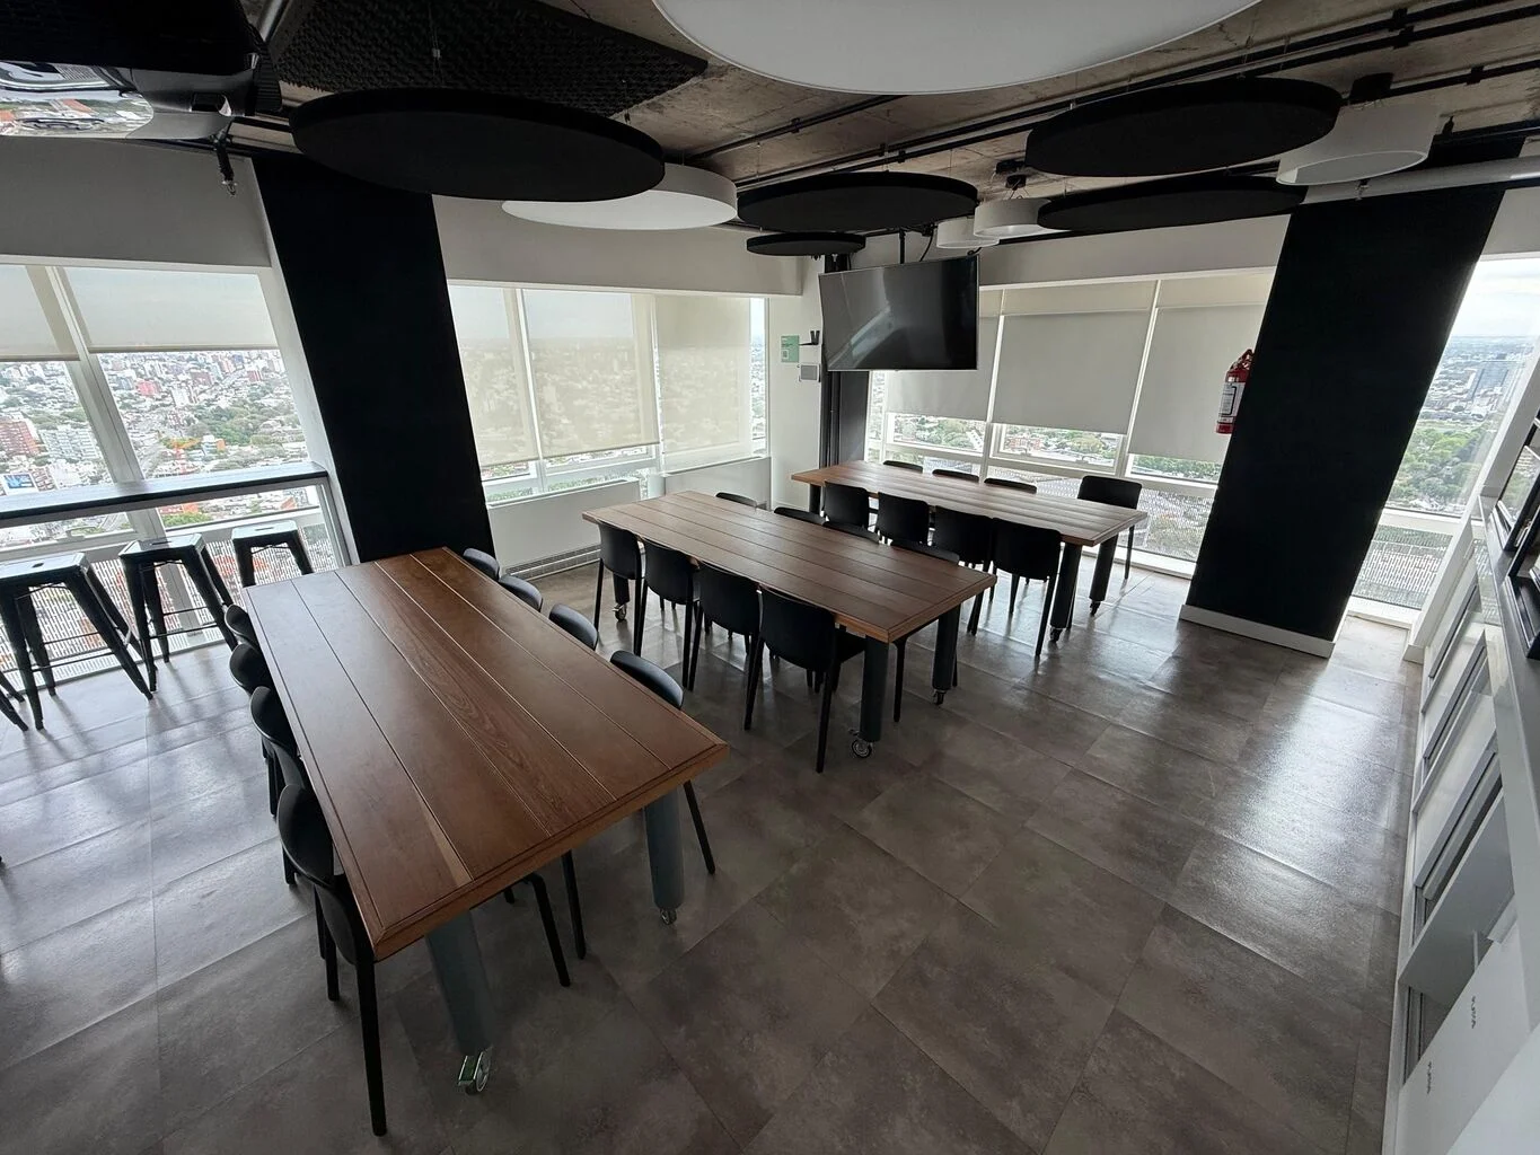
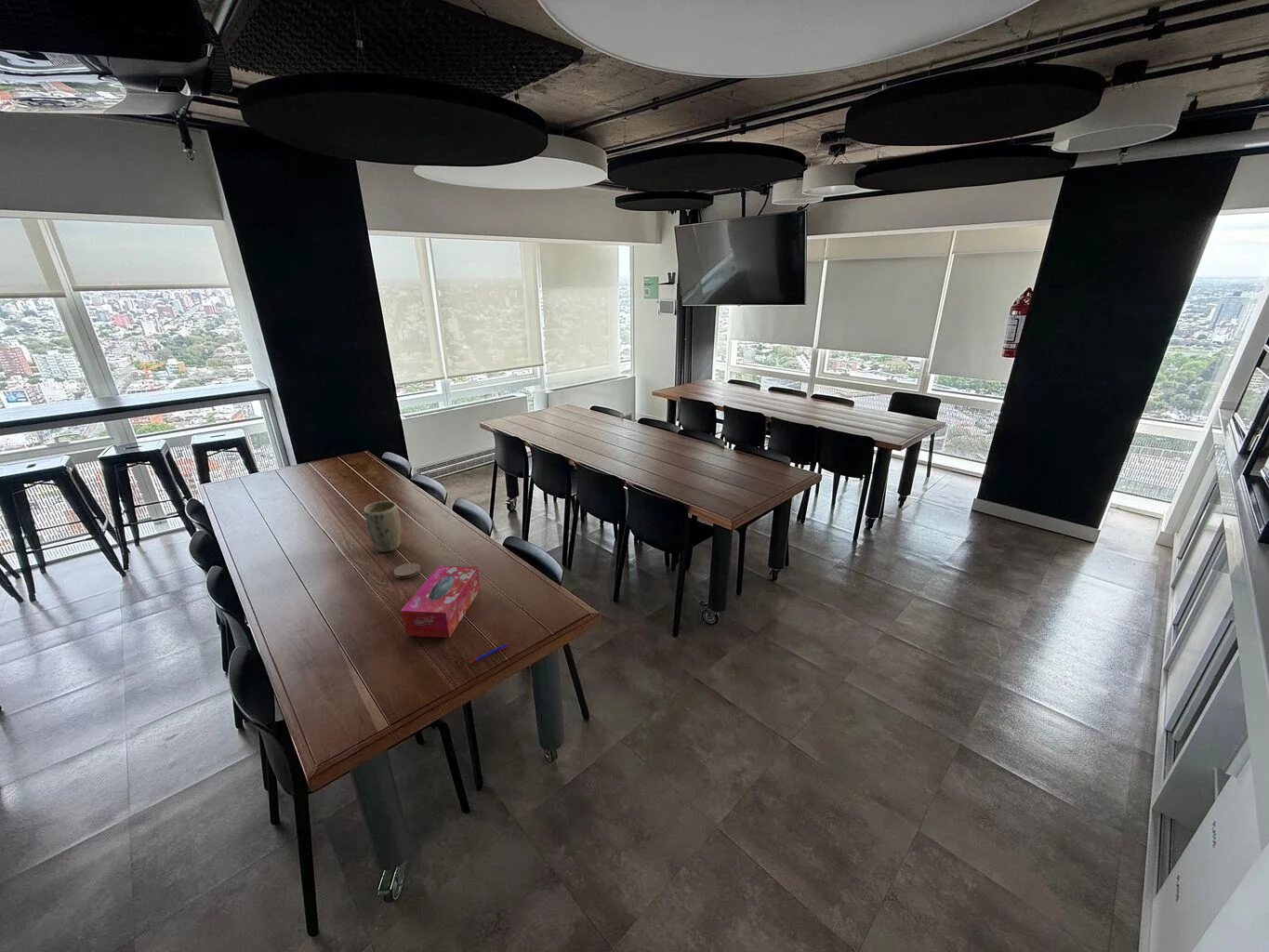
+ coaster (407, 570)
+ tissue box (443, 599)
+ plant pot (384, 527)
+ pen (491, 652)
